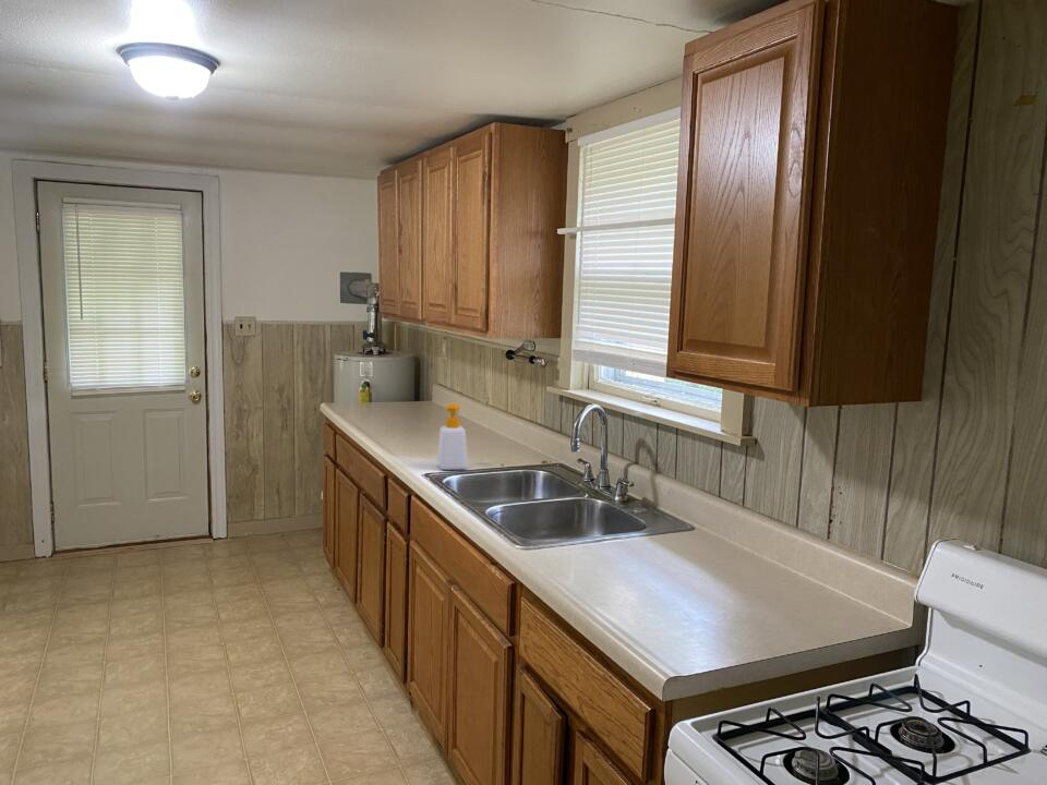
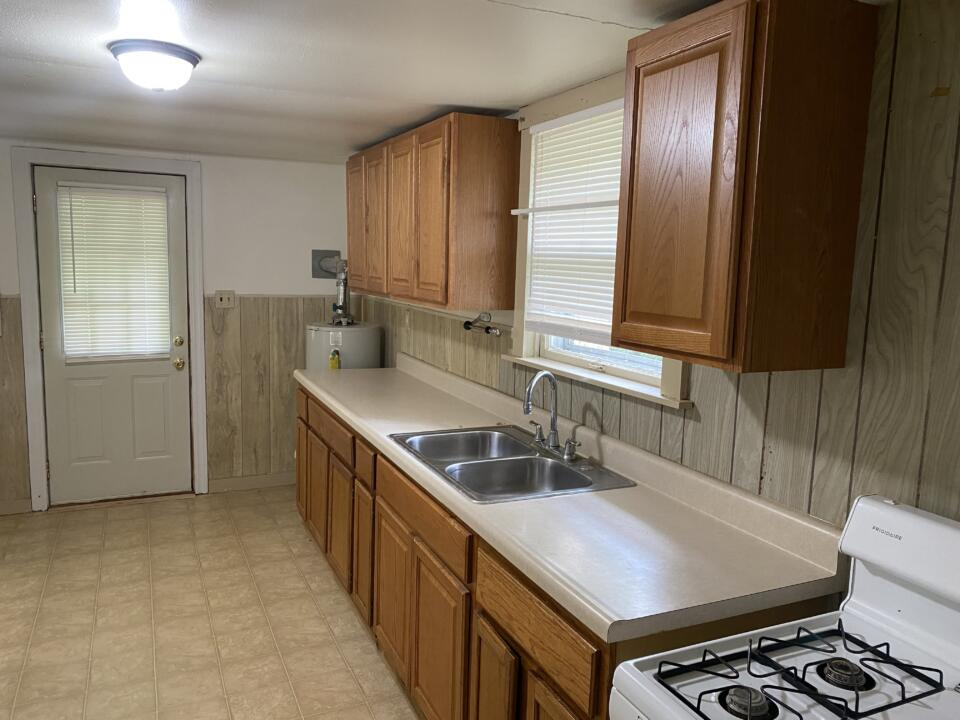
- soap bottle (453, 436)
